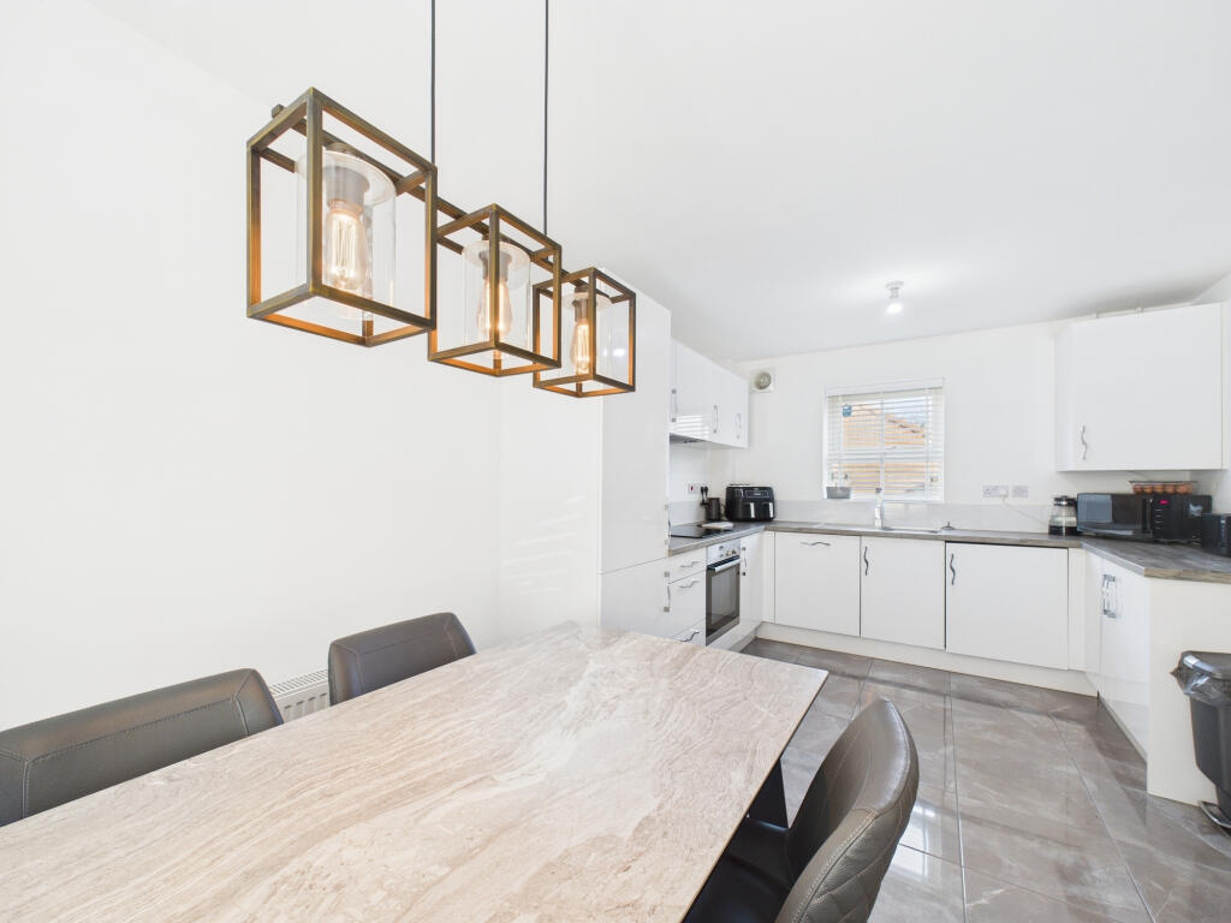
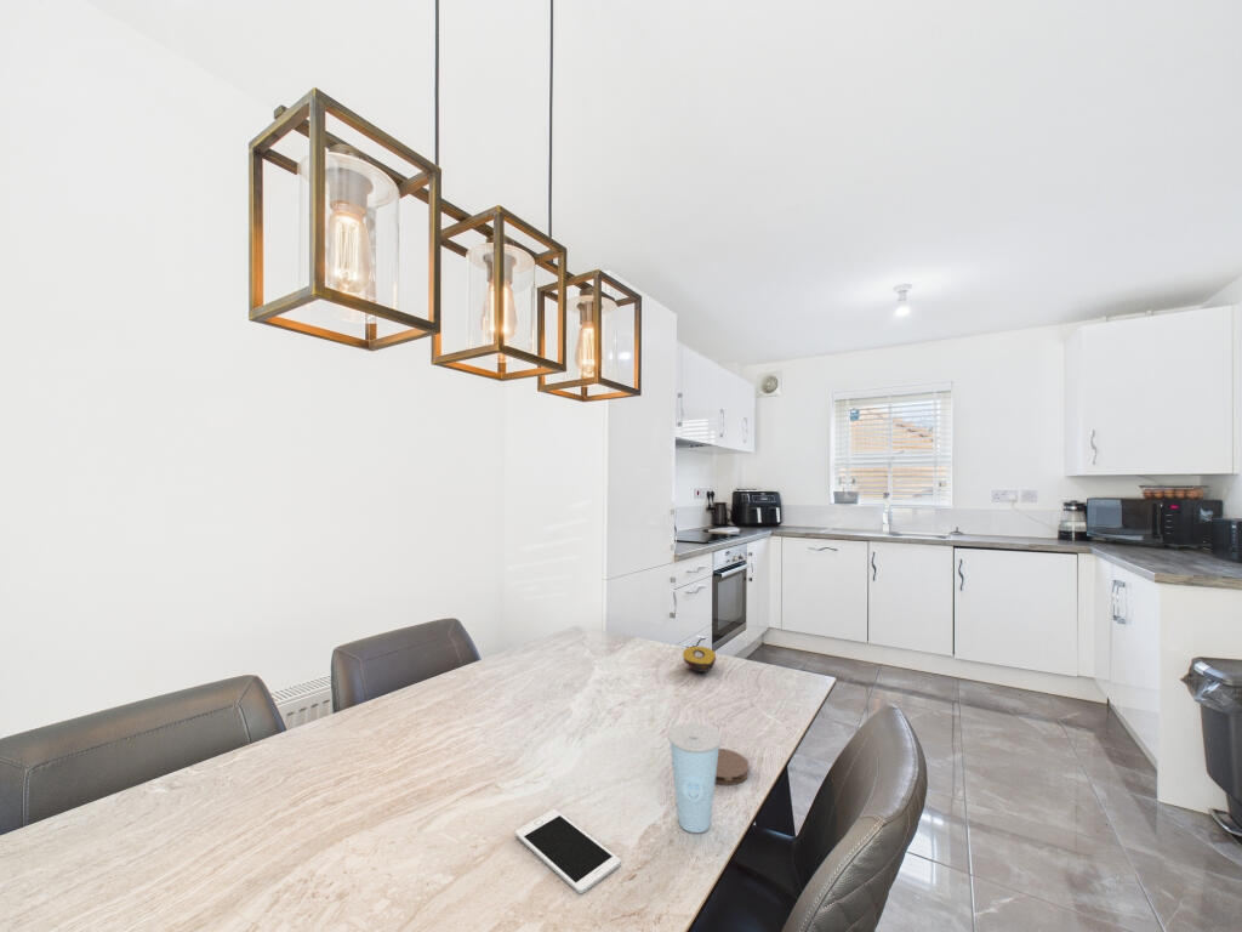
+ cell phone (565, 847)
+ fruit (699, 660)
+ cup (694, 774)
+ coaster (722, 766)
